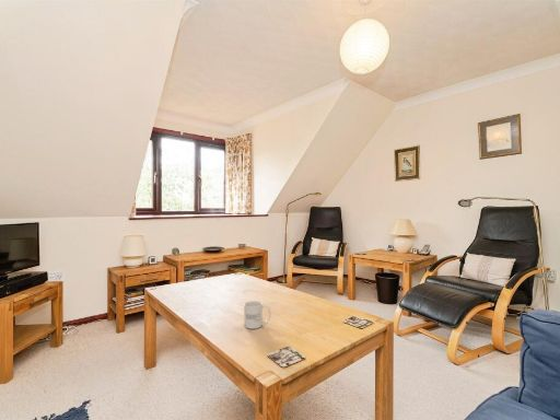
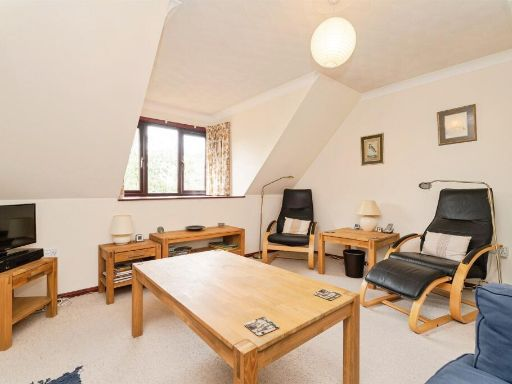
- mug (256, 314)
